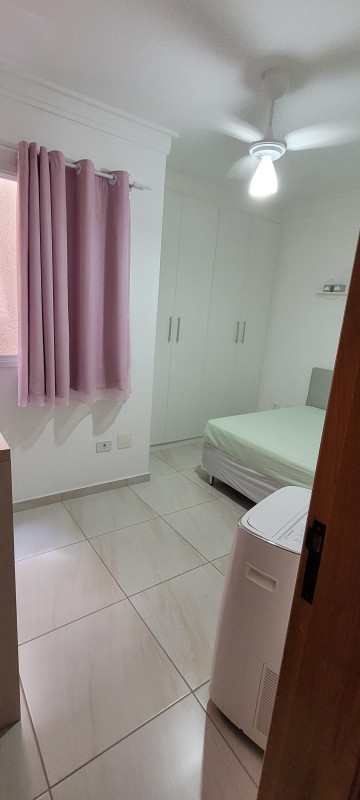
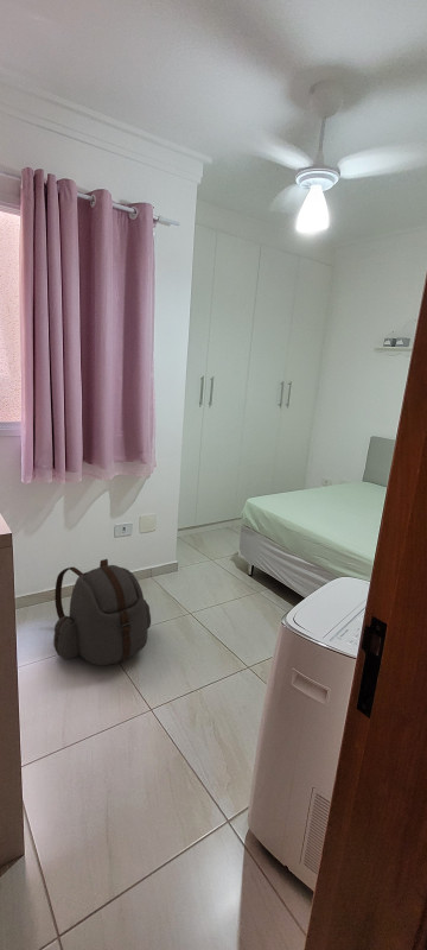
+ backpack (102, 604)
